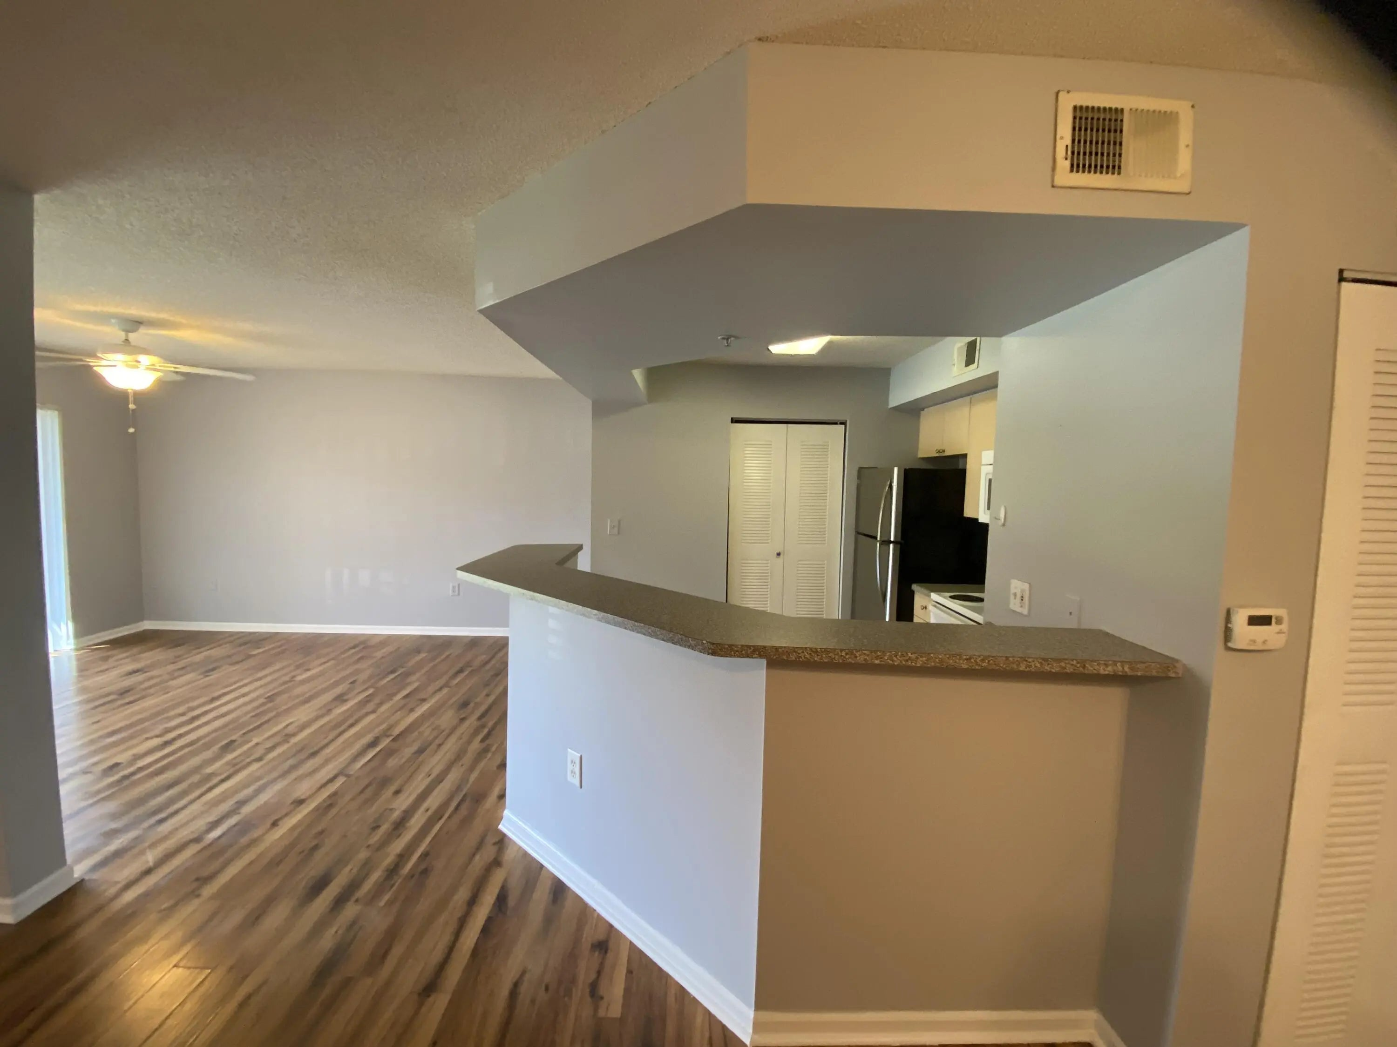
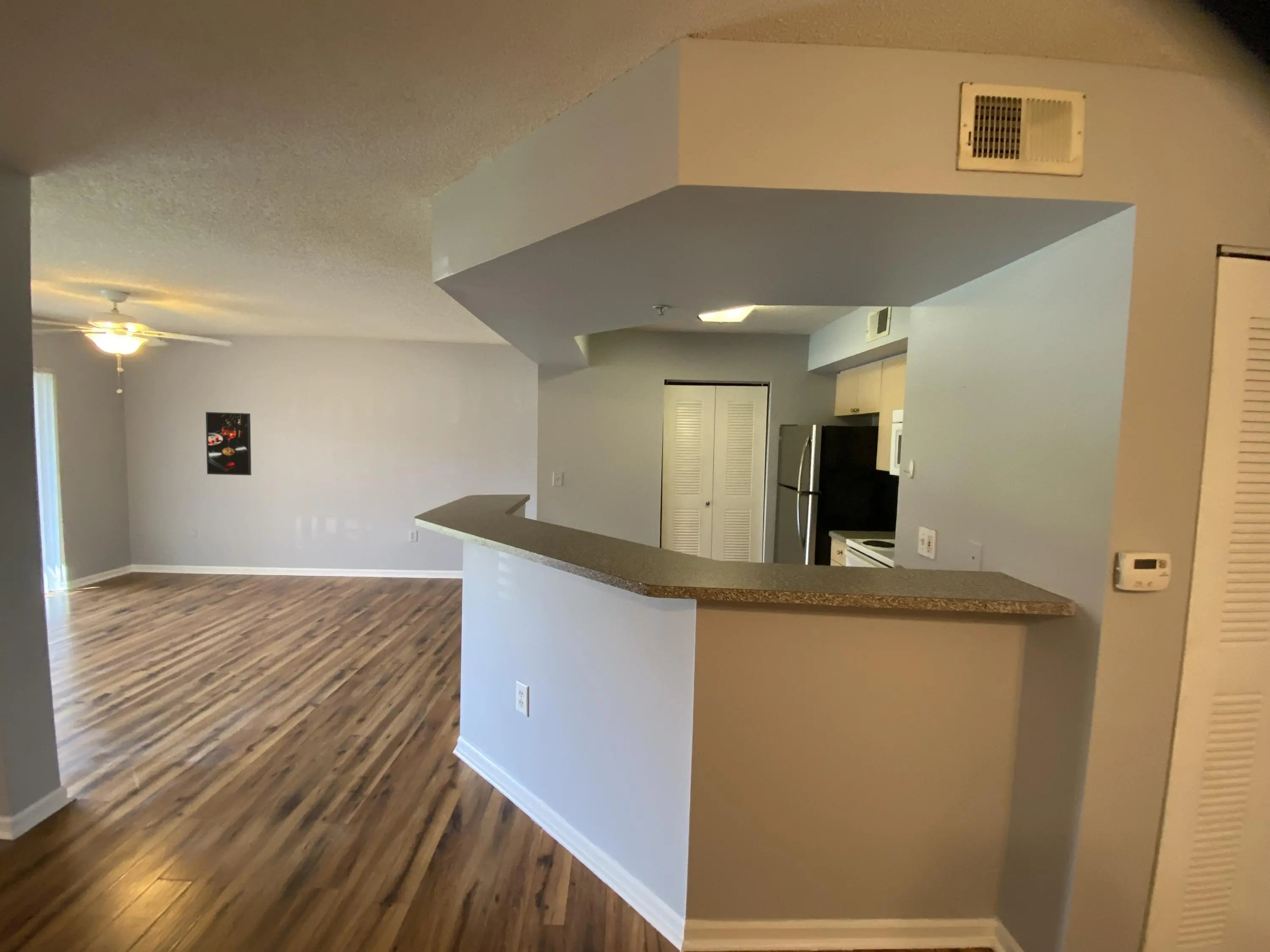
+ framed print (229, 444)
